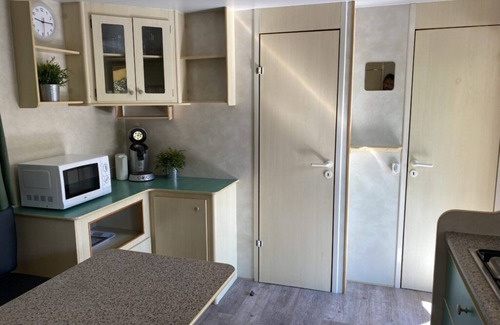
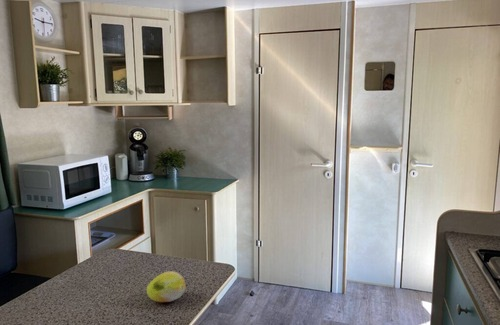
+ fruit (166, 286)
